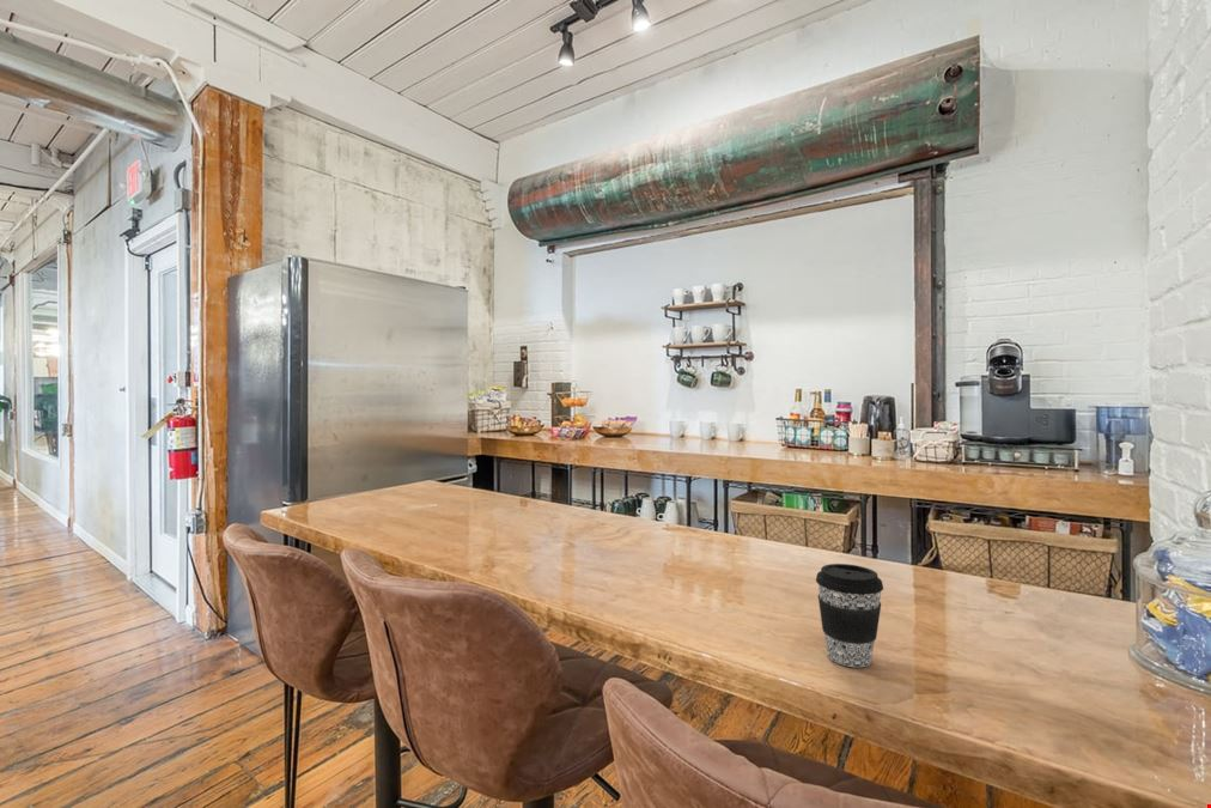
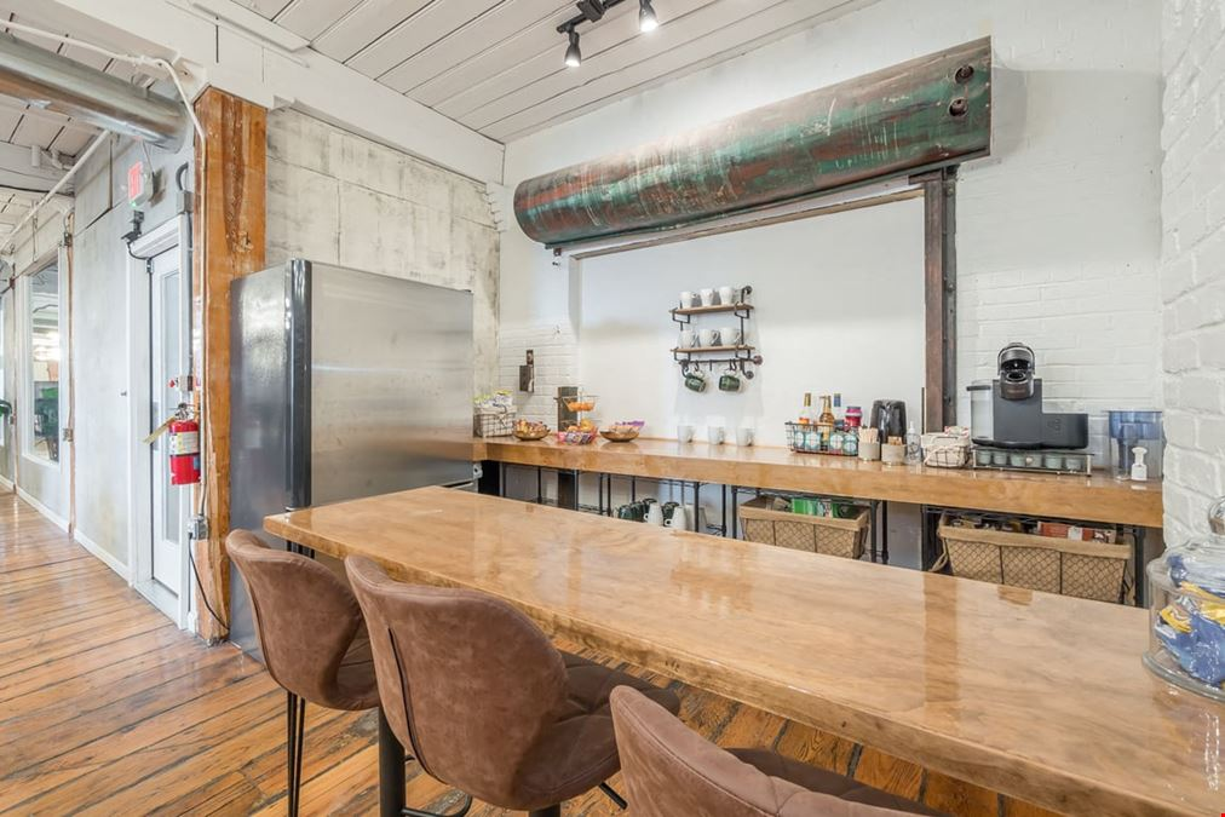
- coffee cup (848, 614)
